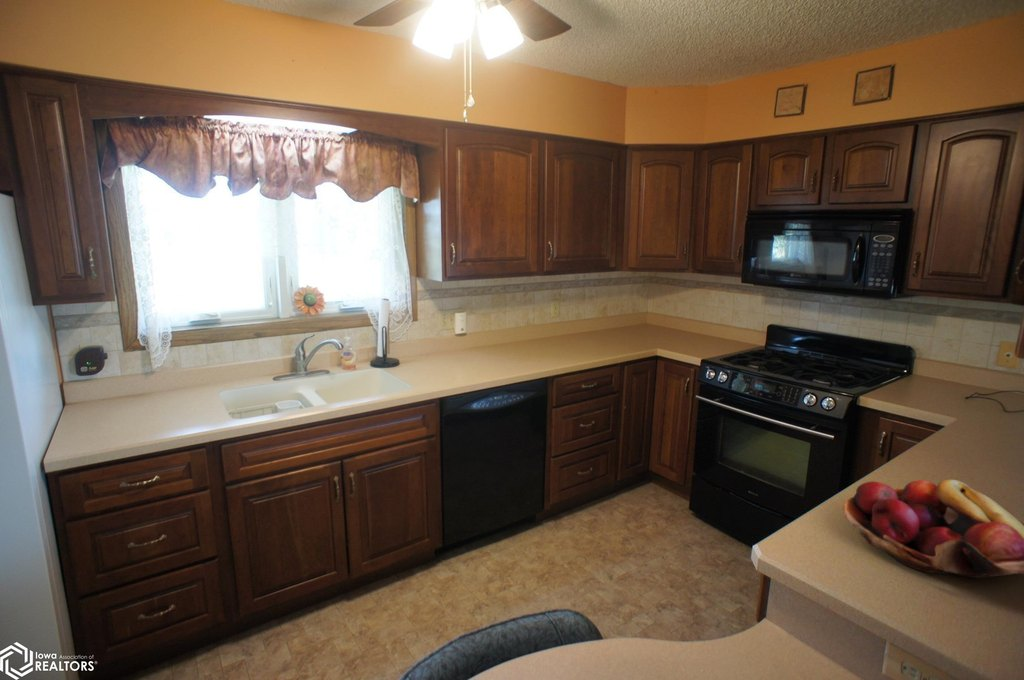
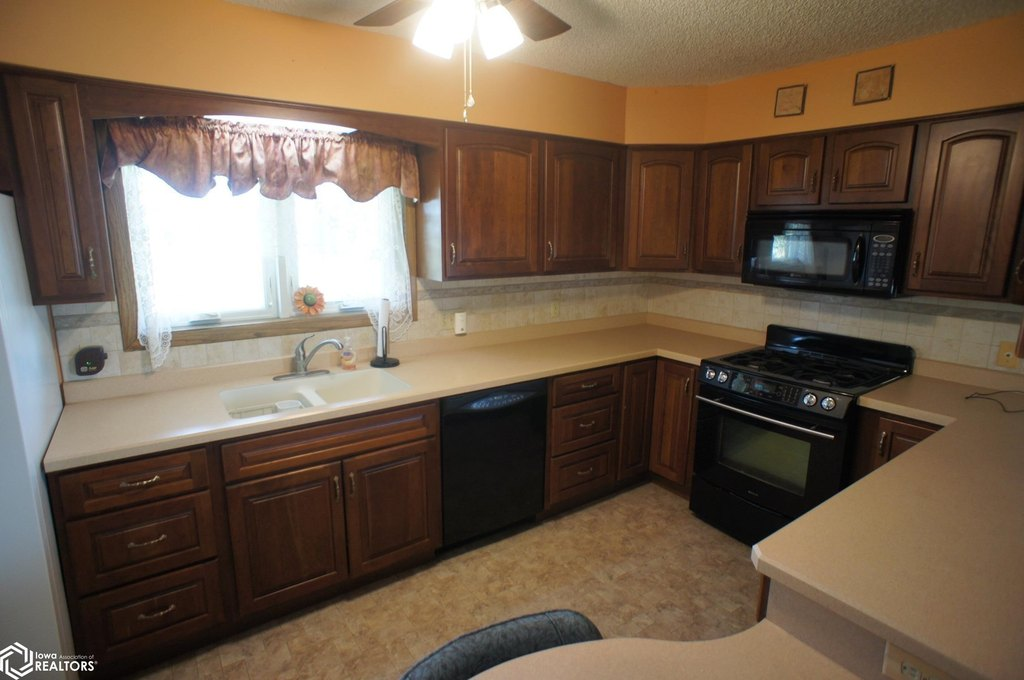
- fruit basket (943, 521)
